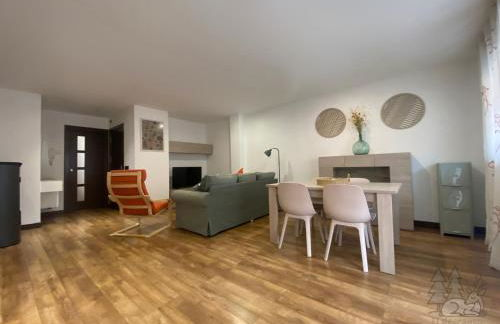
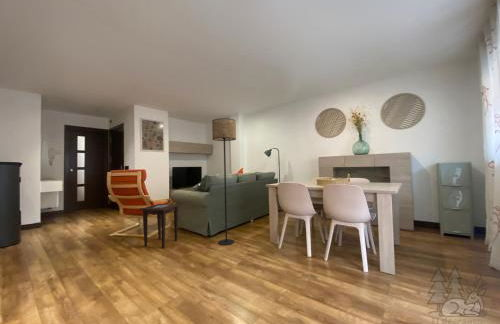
+ side table (161, 224)
+ floor lamp (225, 181)
